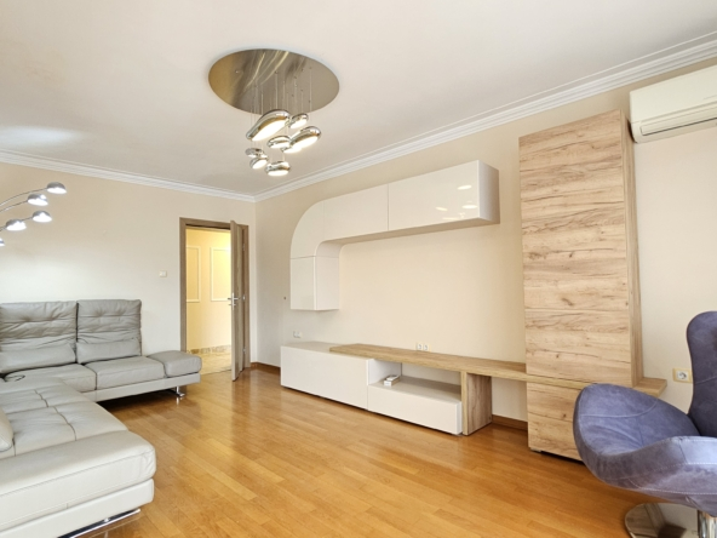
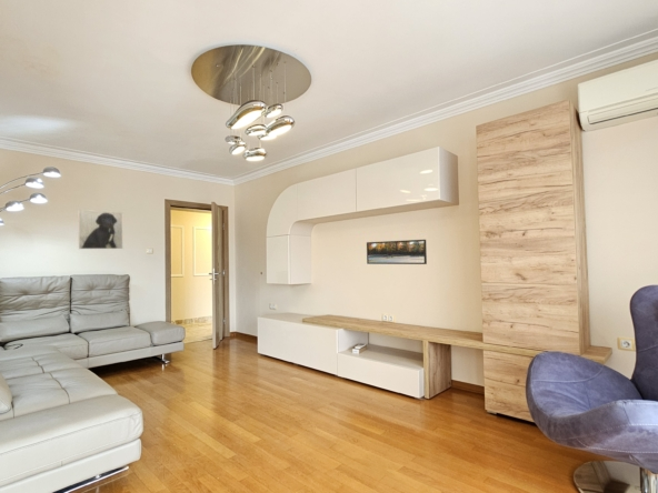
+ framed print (395, 252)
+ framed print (101, 230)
